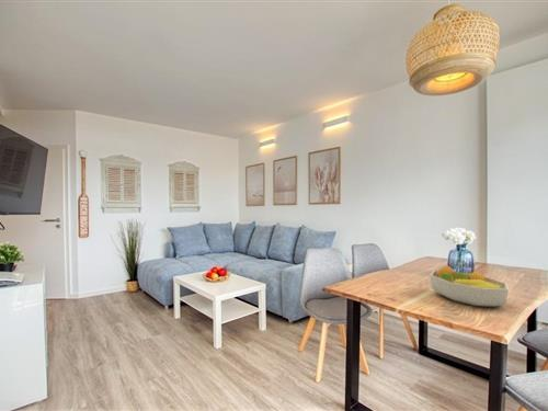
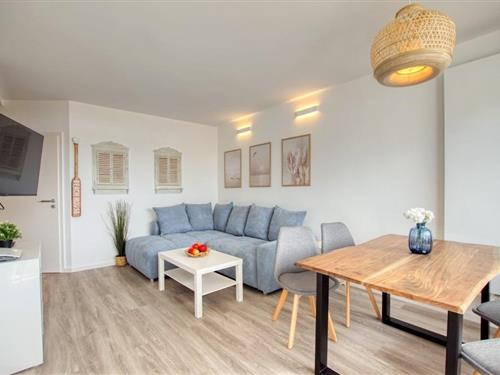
- fruit bowl (466, 284)
